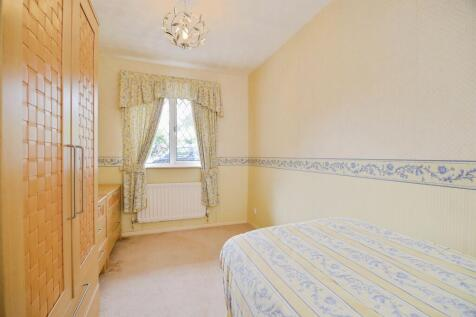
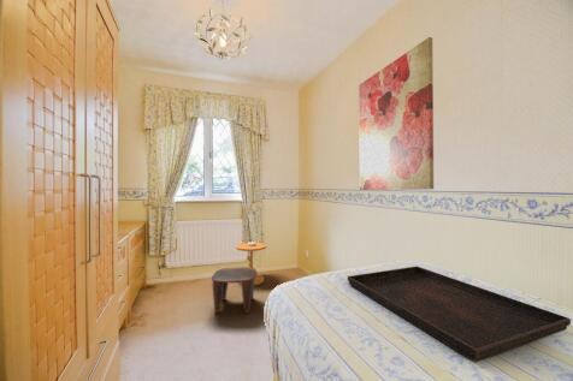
+ wall art (389, 127)
+ serving tray (436, 297)
+ stool (242, 288)
+ side table (250, 261)
